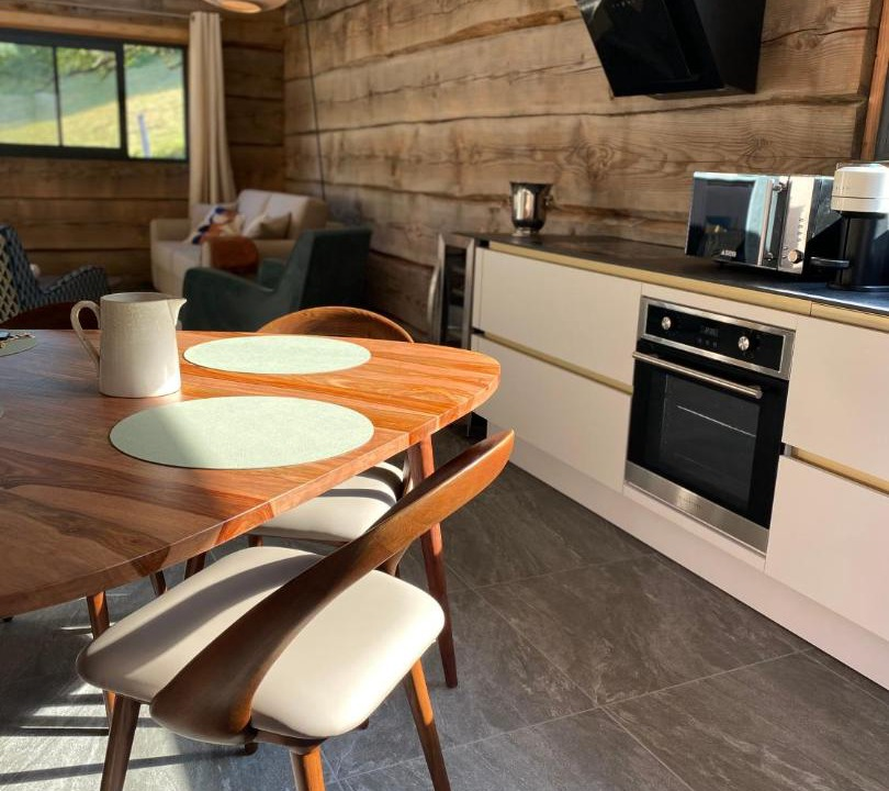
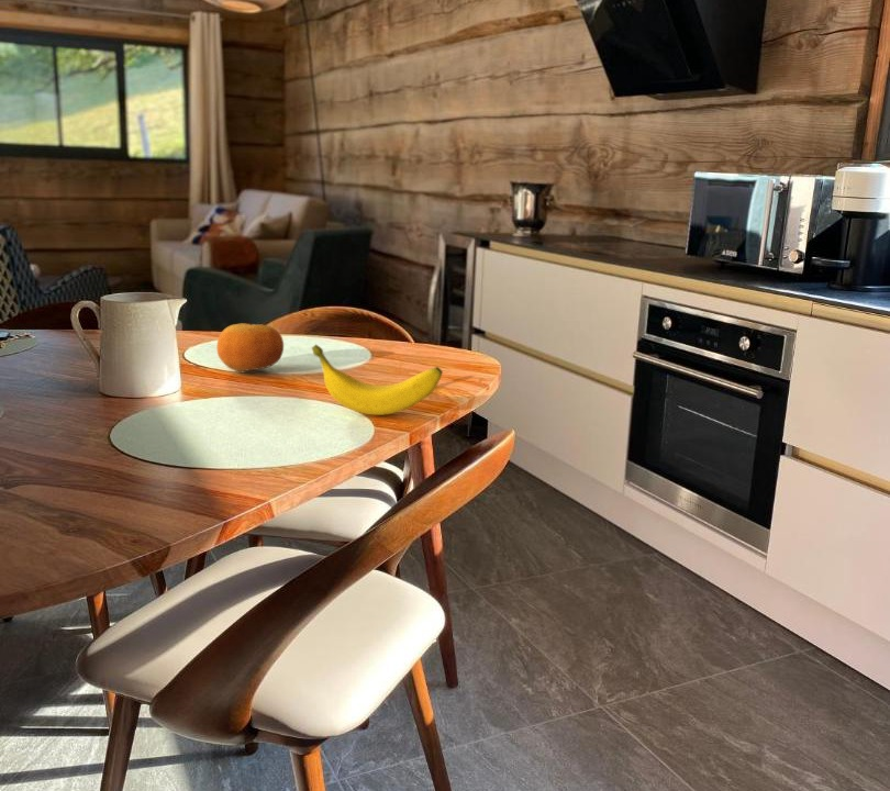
+ banana (376, 386)
+ fruit (251, 346)
